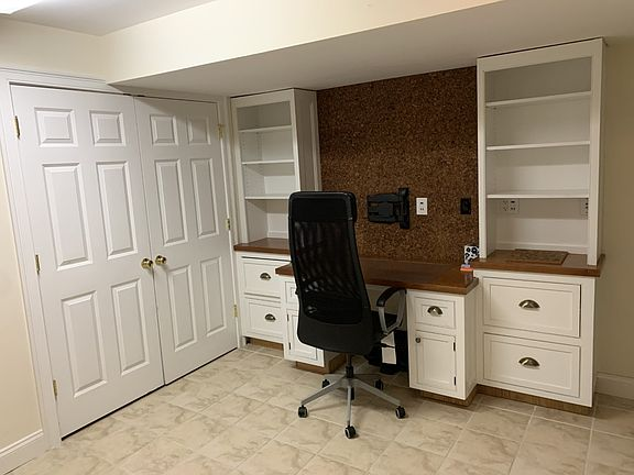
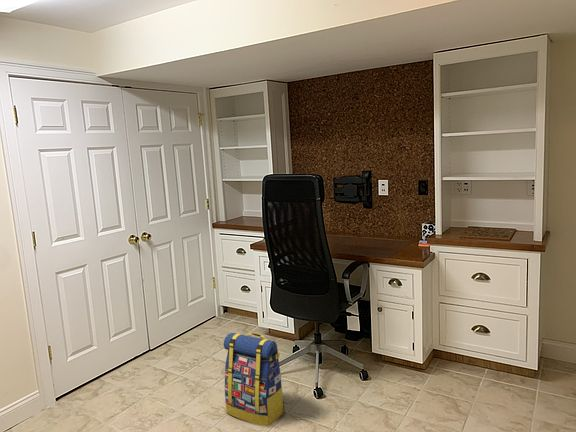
+ backpack (253, 374)
